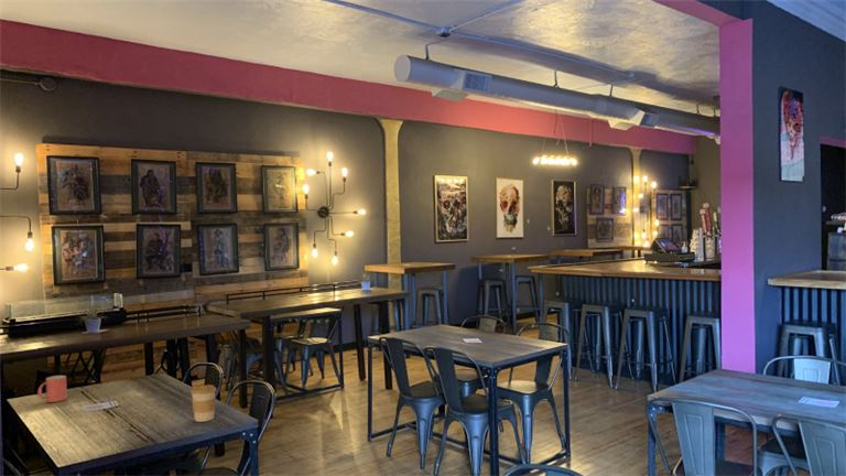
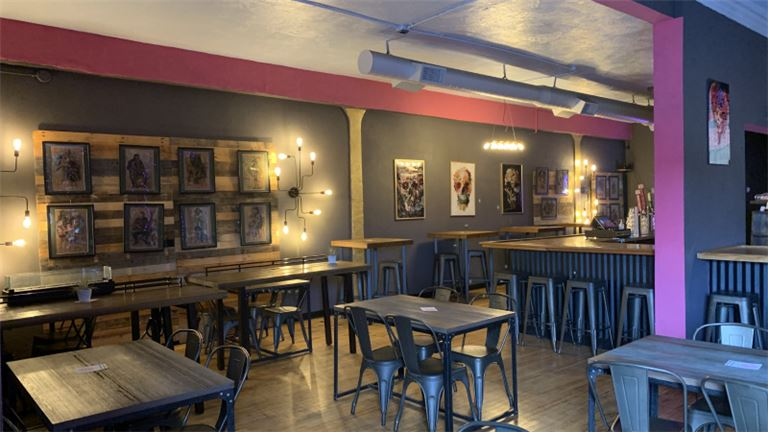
- mug (52, 389)
- coffee cup (204, 401)
